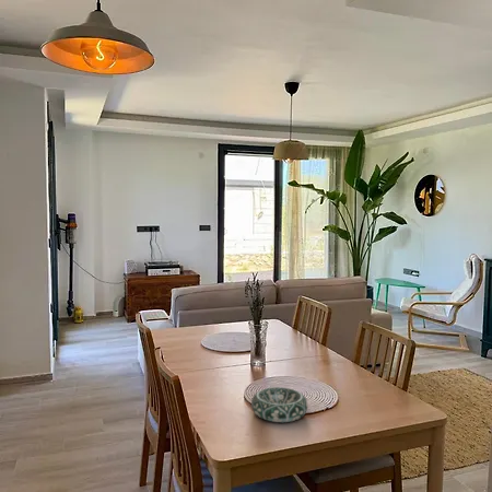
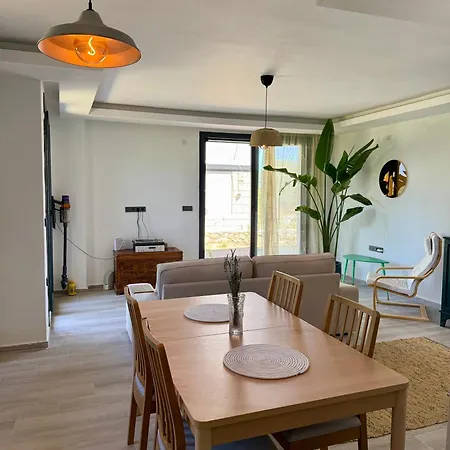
- decorative bowl (279, 403)
